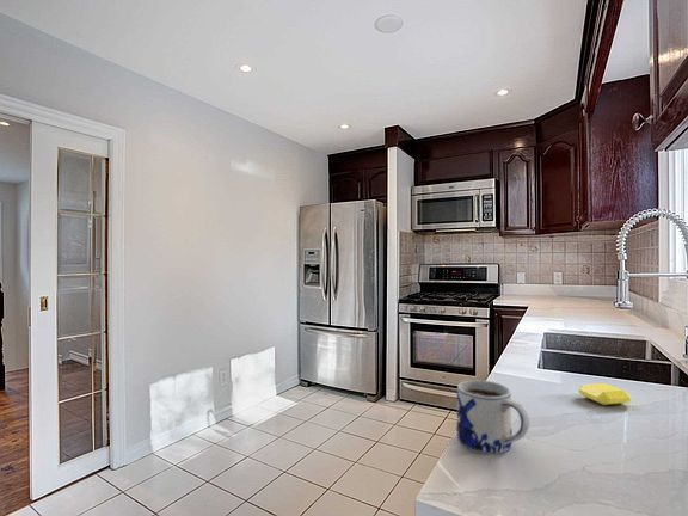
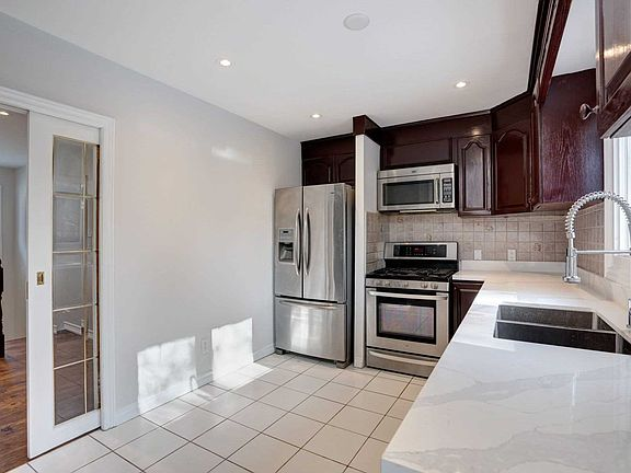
- soap bar (603, 393)
- mug (490, 417)
